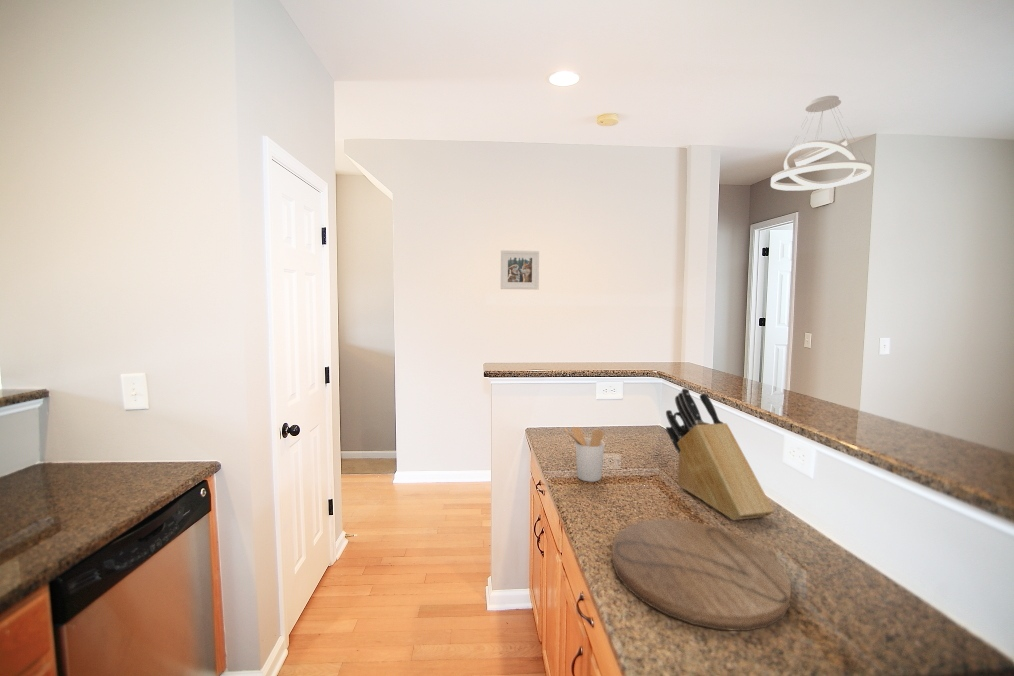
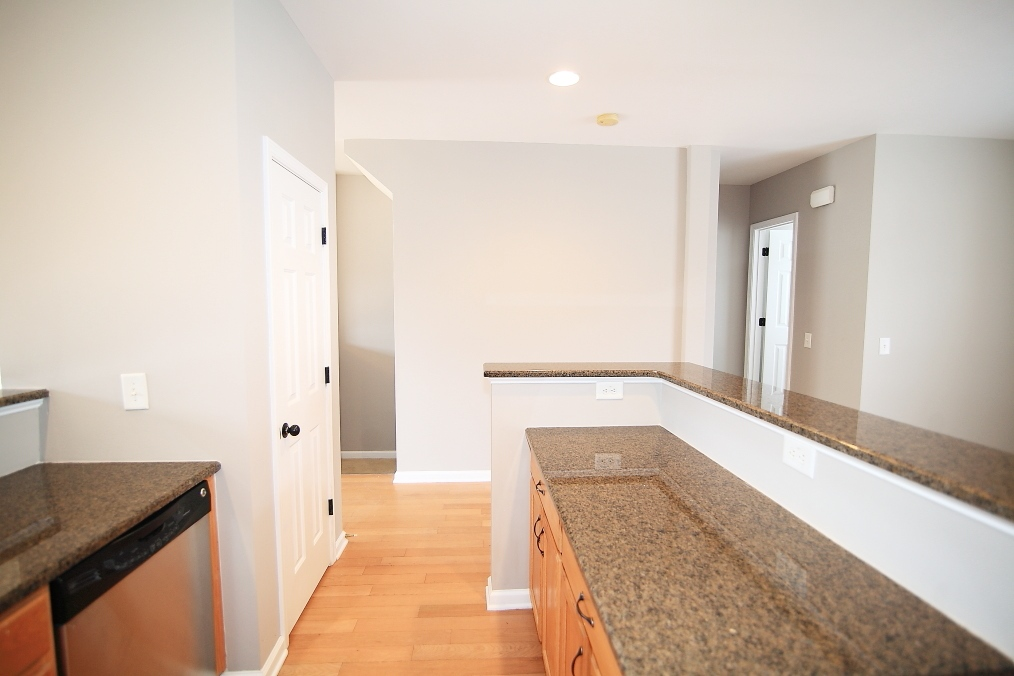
- cutting board (694, 564)
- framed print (519, 270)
- knife block (713, 445)
- utensil holder (583, 451)
- pendant light (820, 143)
